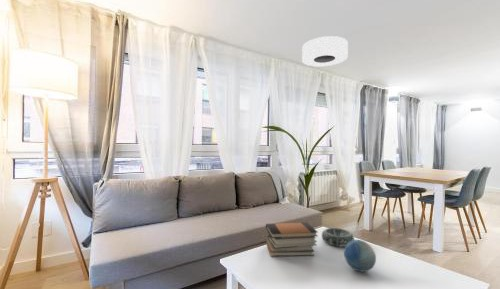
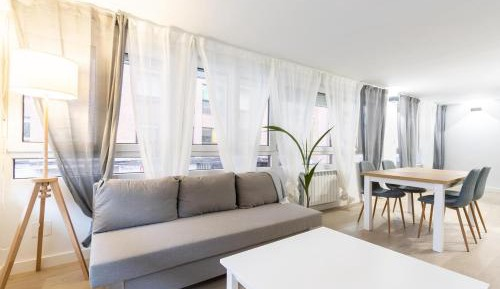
- decorative ball (359, 255)
- book stack (290, 238)
- ceiling light (324, 52)
- decorative bowl (337, 237)
